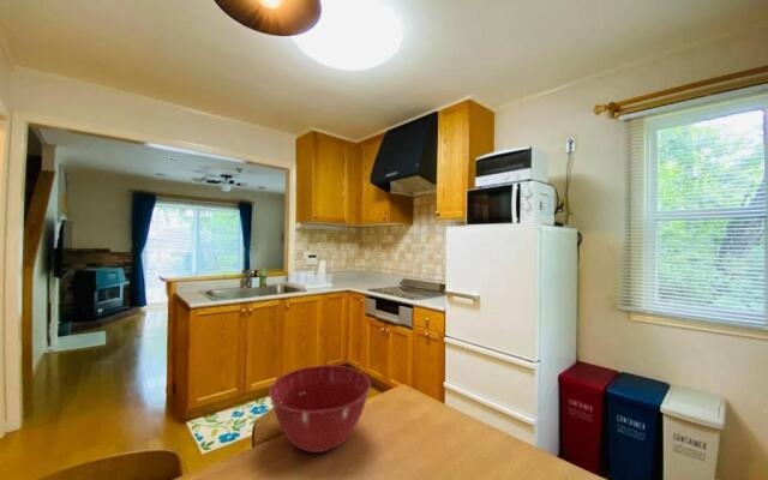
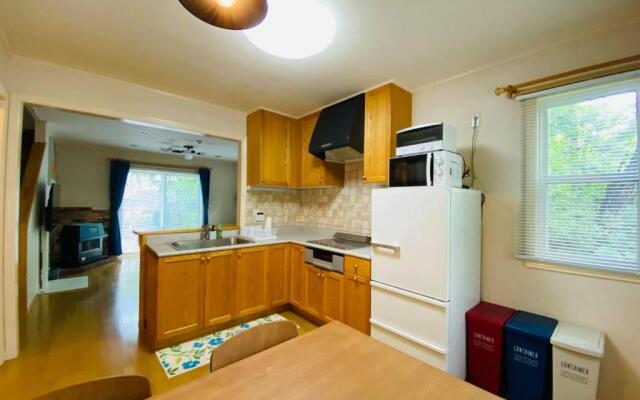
- mixing bowl (320, 410)
